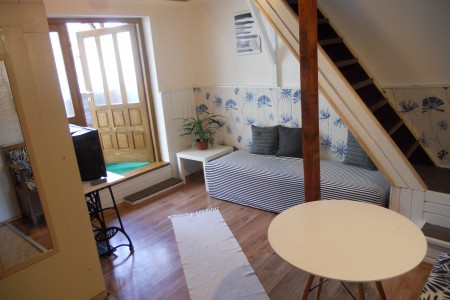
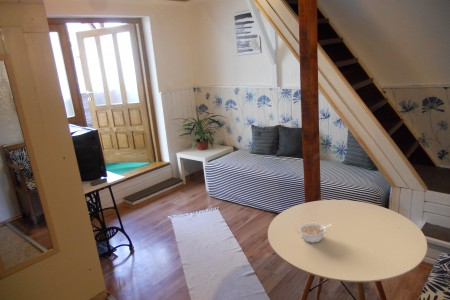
+ legume (313, 232)
